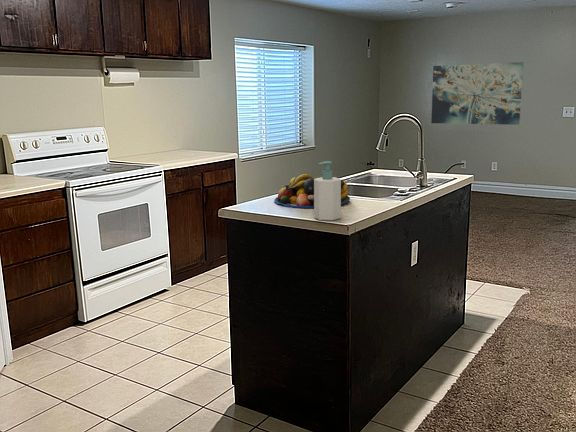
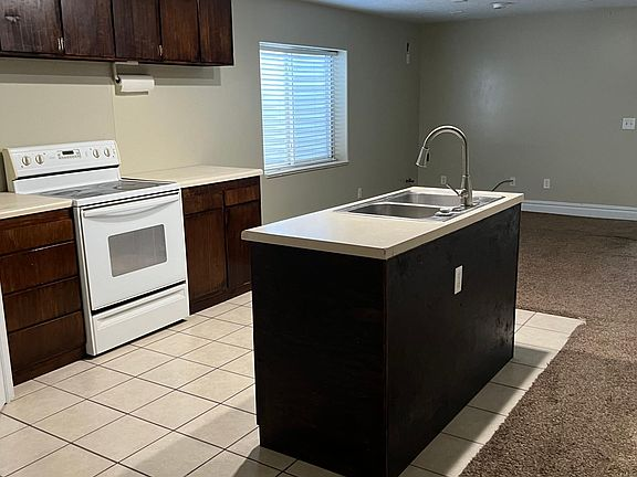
- soap bottle (327, 190)
- wall art (475, 94)
- fruit bowl (311, 187)
